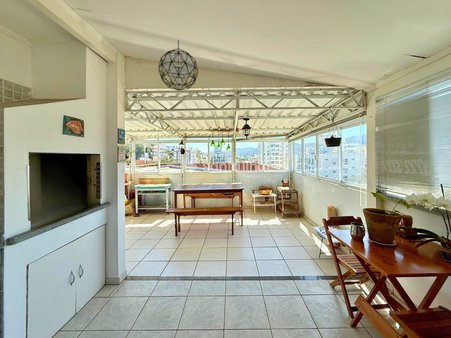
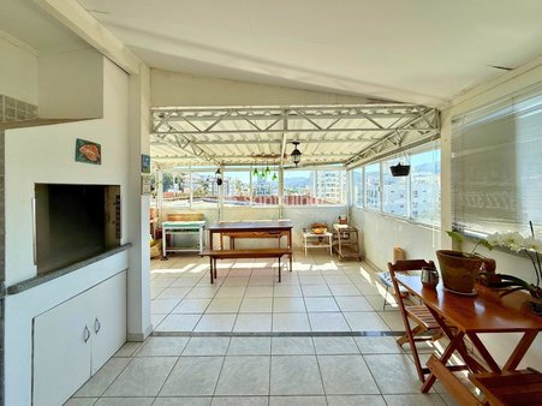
- pendant light (178, 65)
